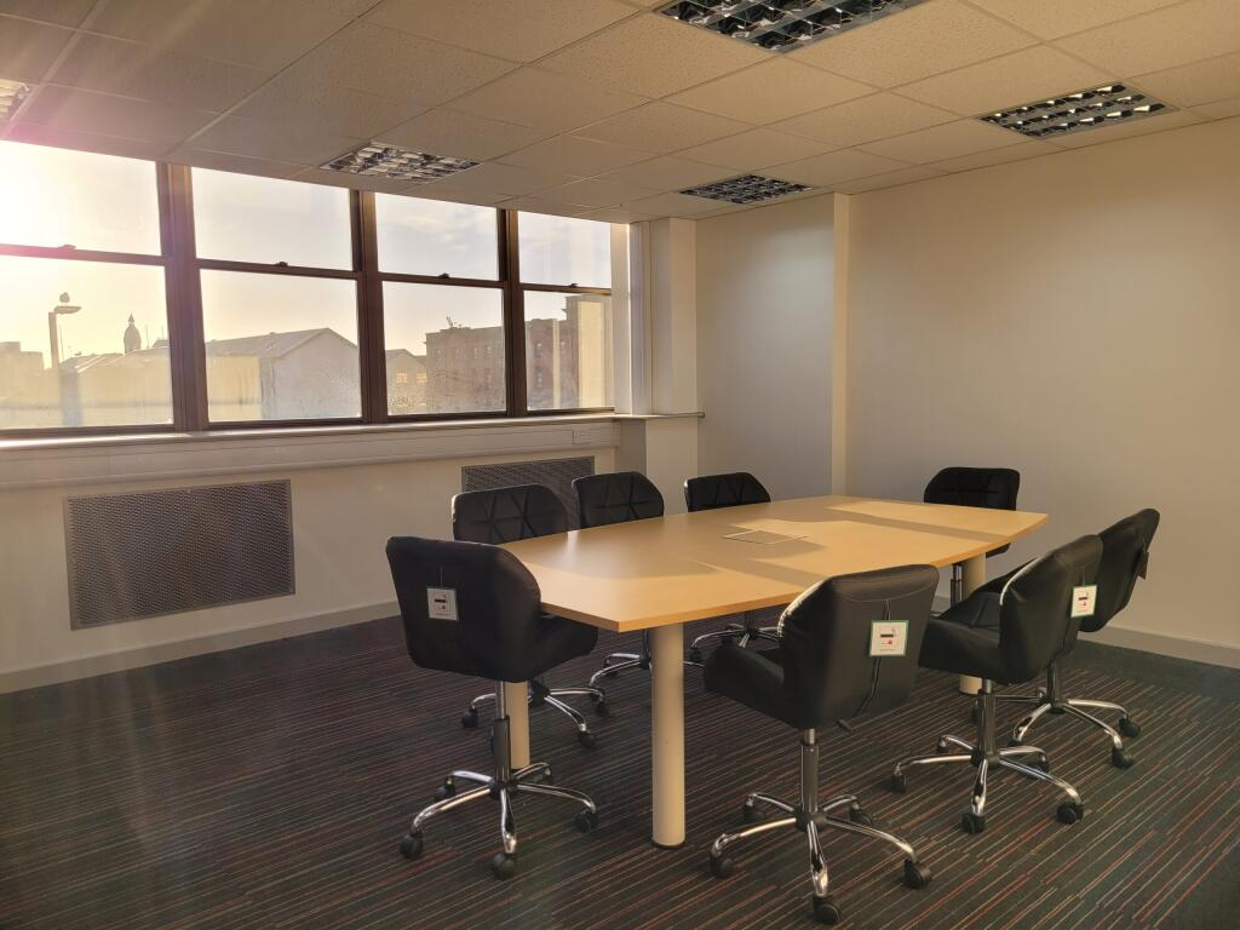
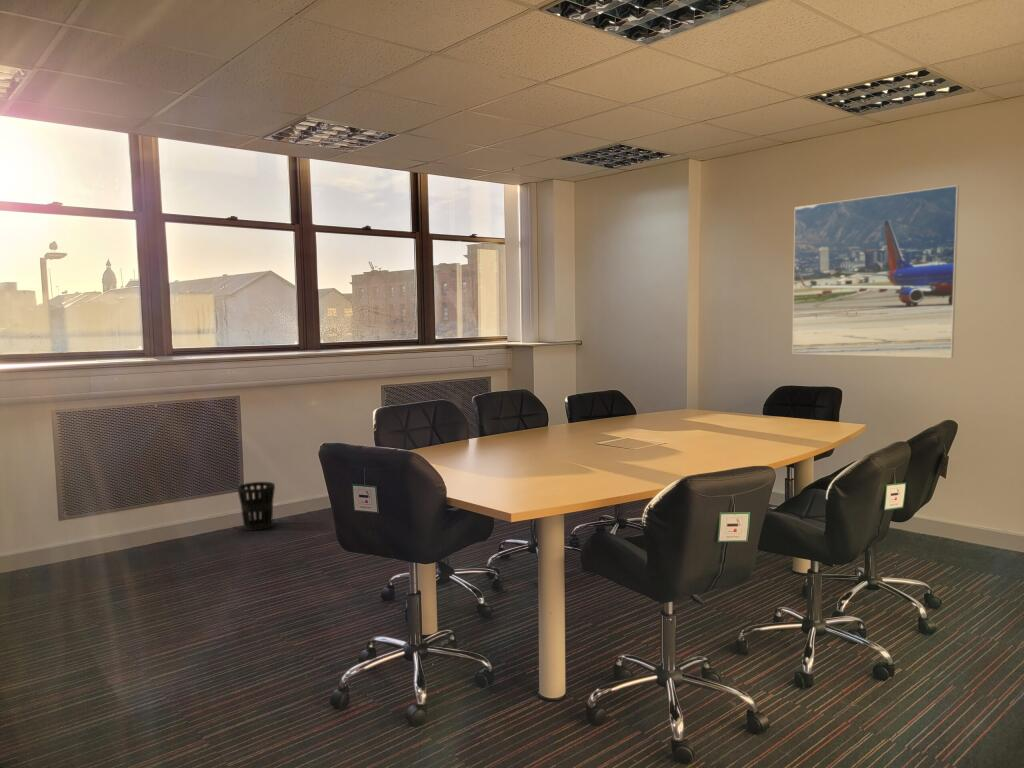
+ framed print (868, 277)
+ wastebasket (257, 506)
